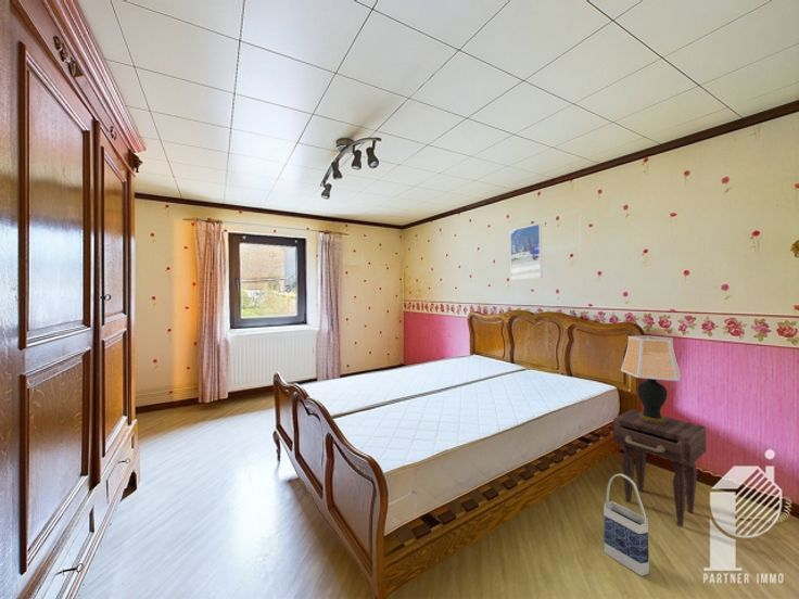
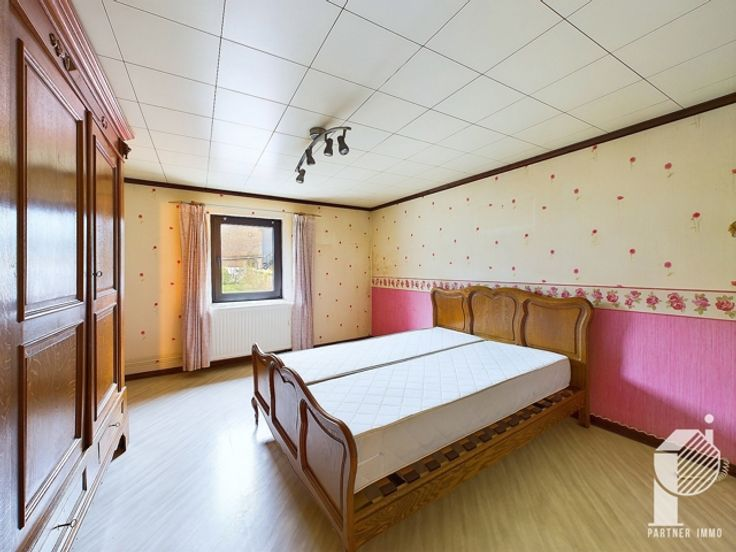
- bag (625, 518)
- table lamp (650, 379)
- nightstand (645, 464)
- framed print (525, 253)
